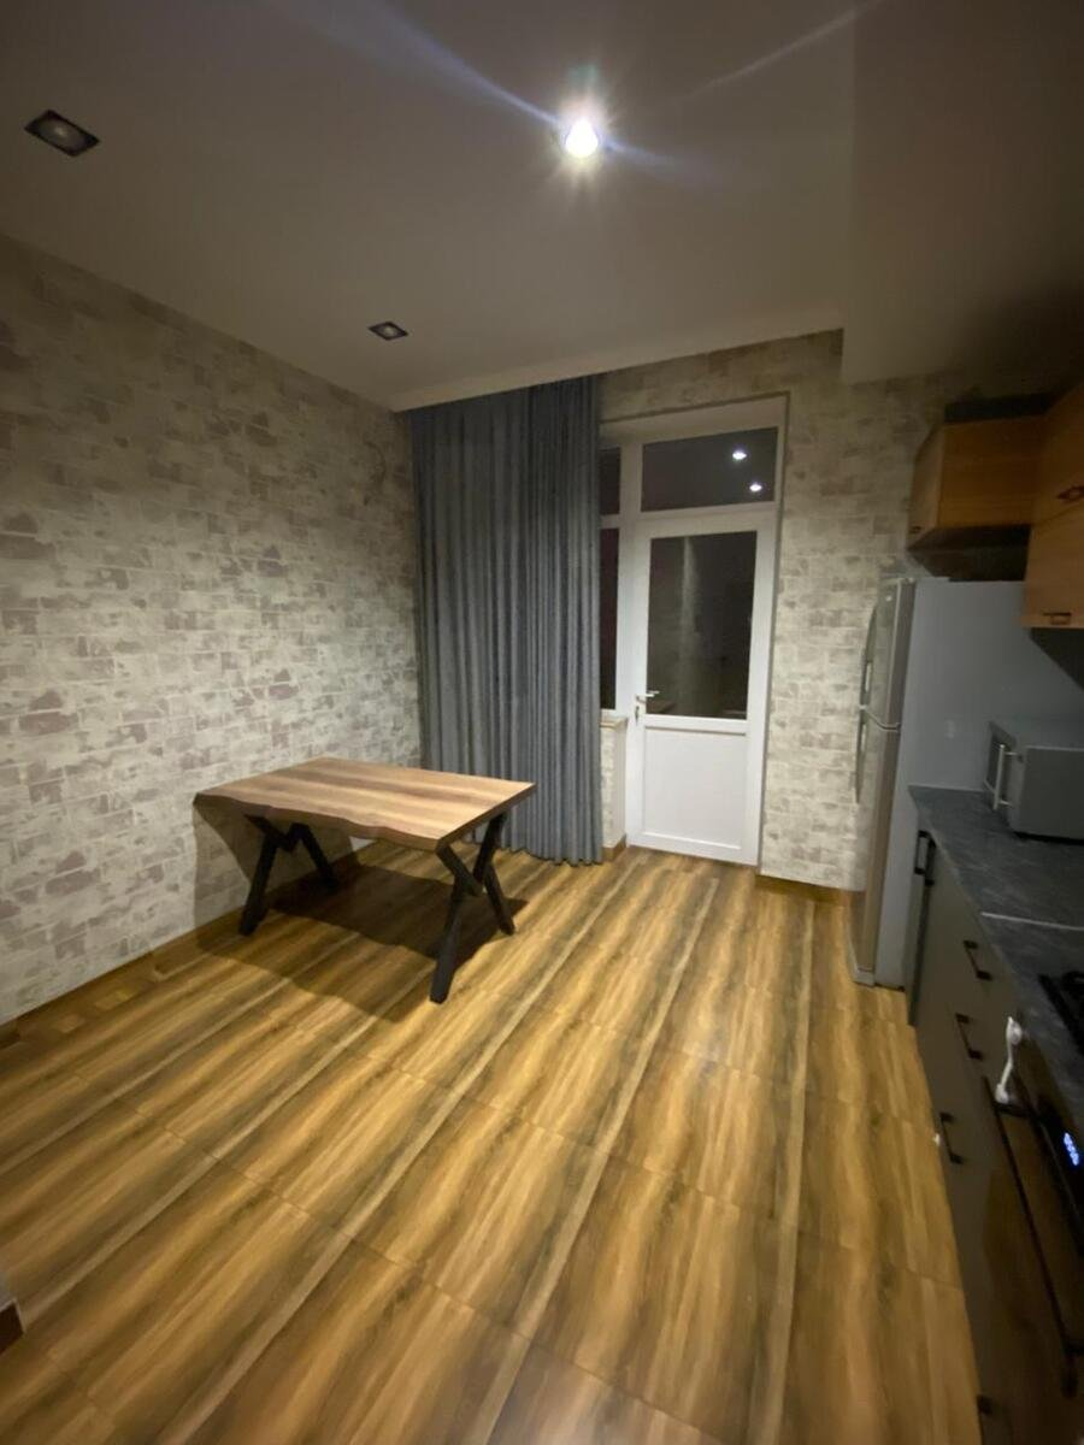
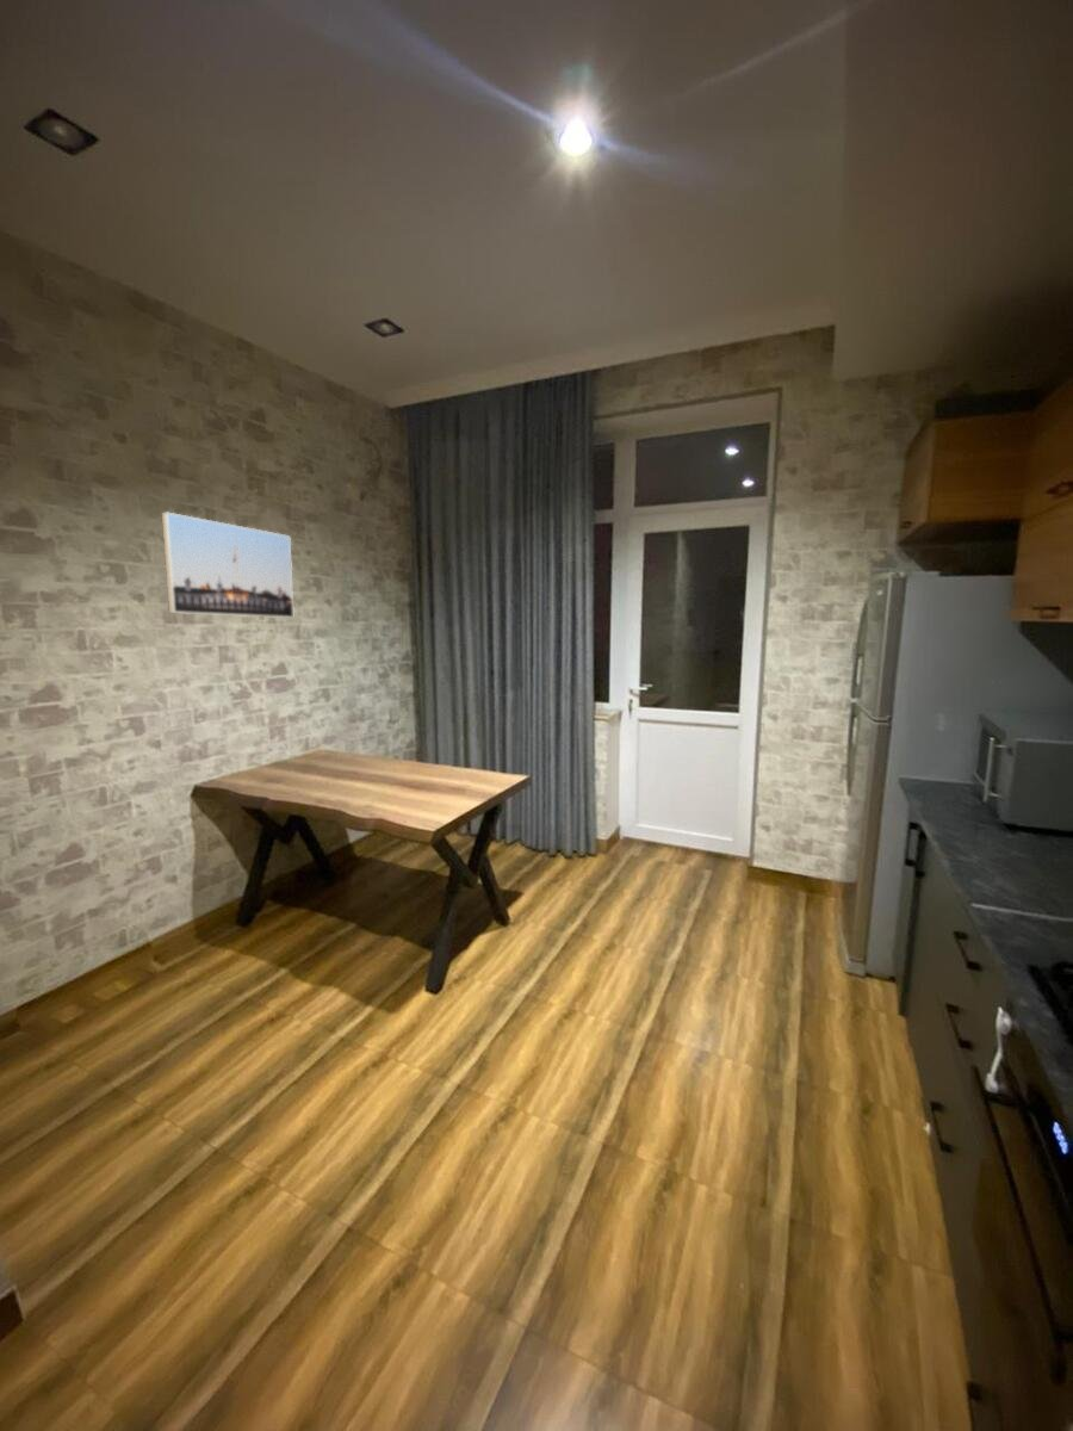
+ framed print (235, 570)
